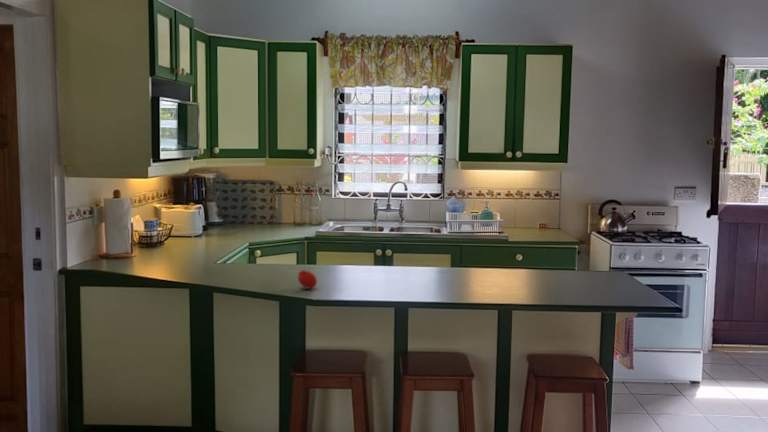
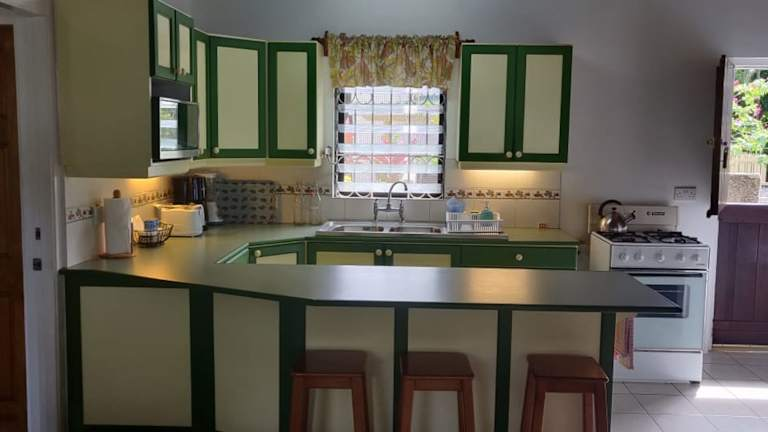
- fruit (307, 278)
